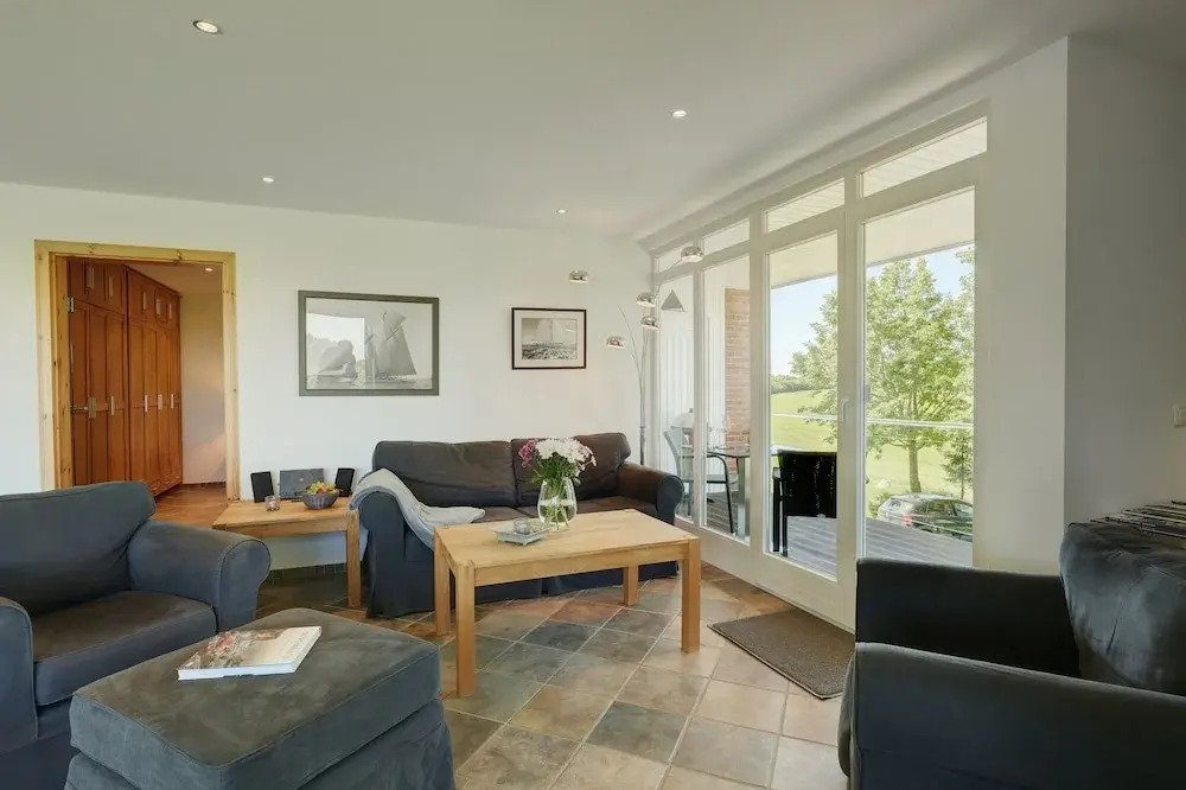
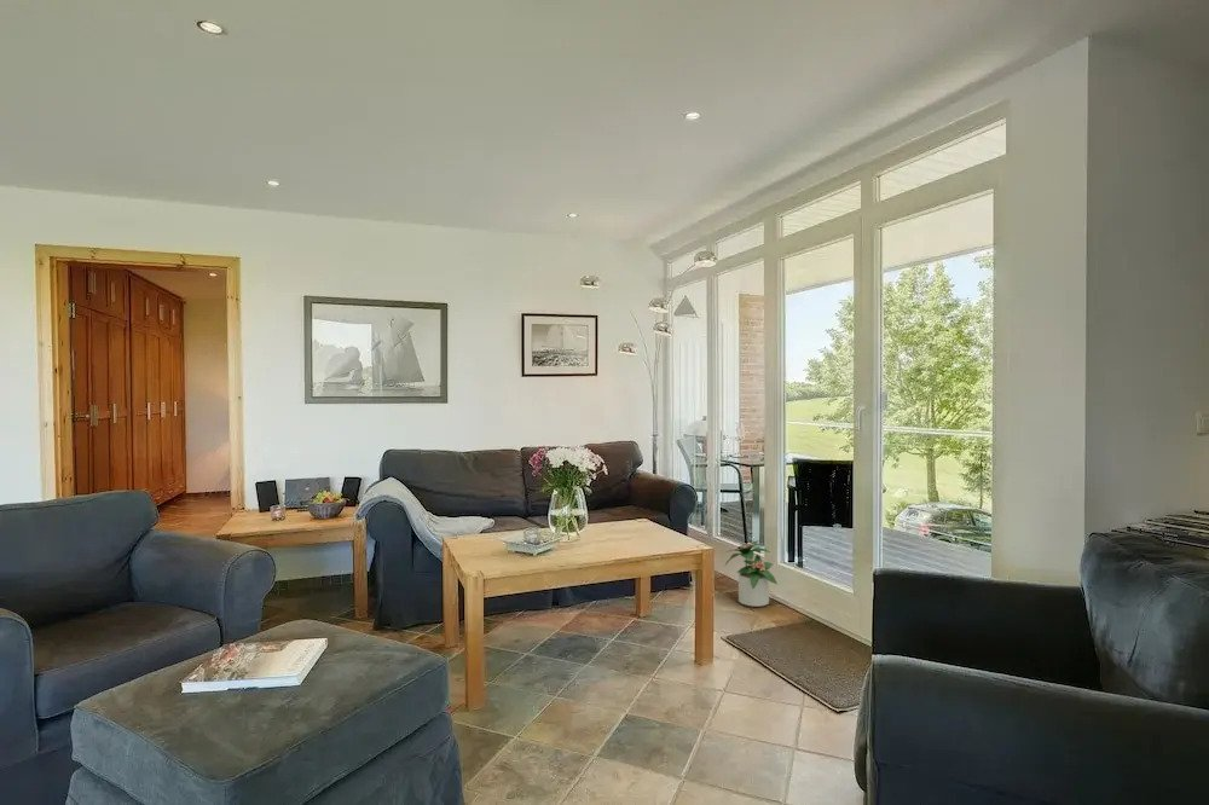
+ potted plant (748, 572)
